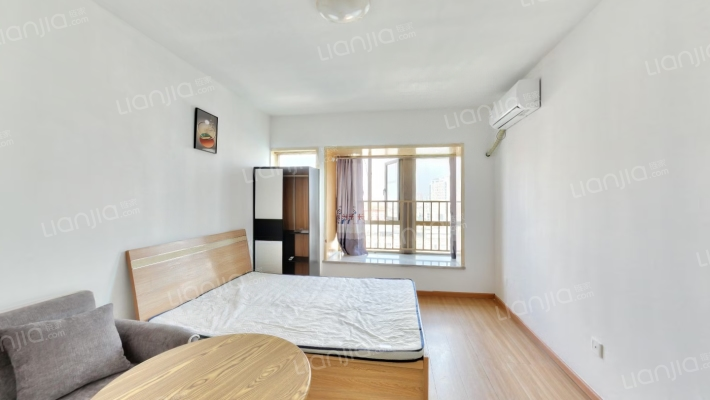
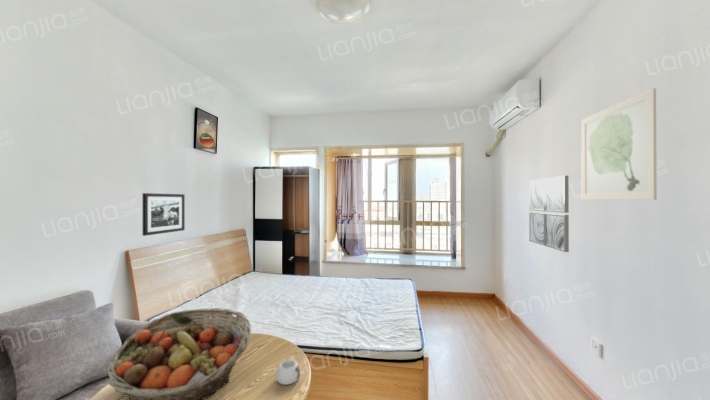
+ picture frame (165, 213)
+ fruit basket (185, 352)
+ wall art (612, 153)
+ mug (289, 369)
+ wall art (546, 213)
